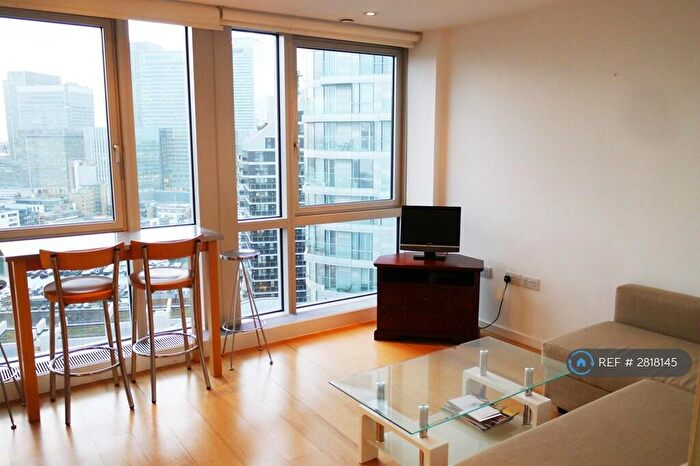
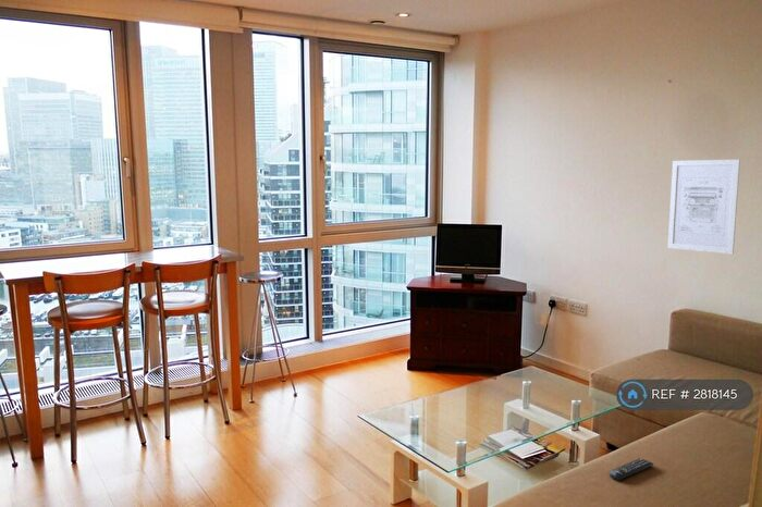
+ remote control (631, 469)
+ wall art (702, 206)
